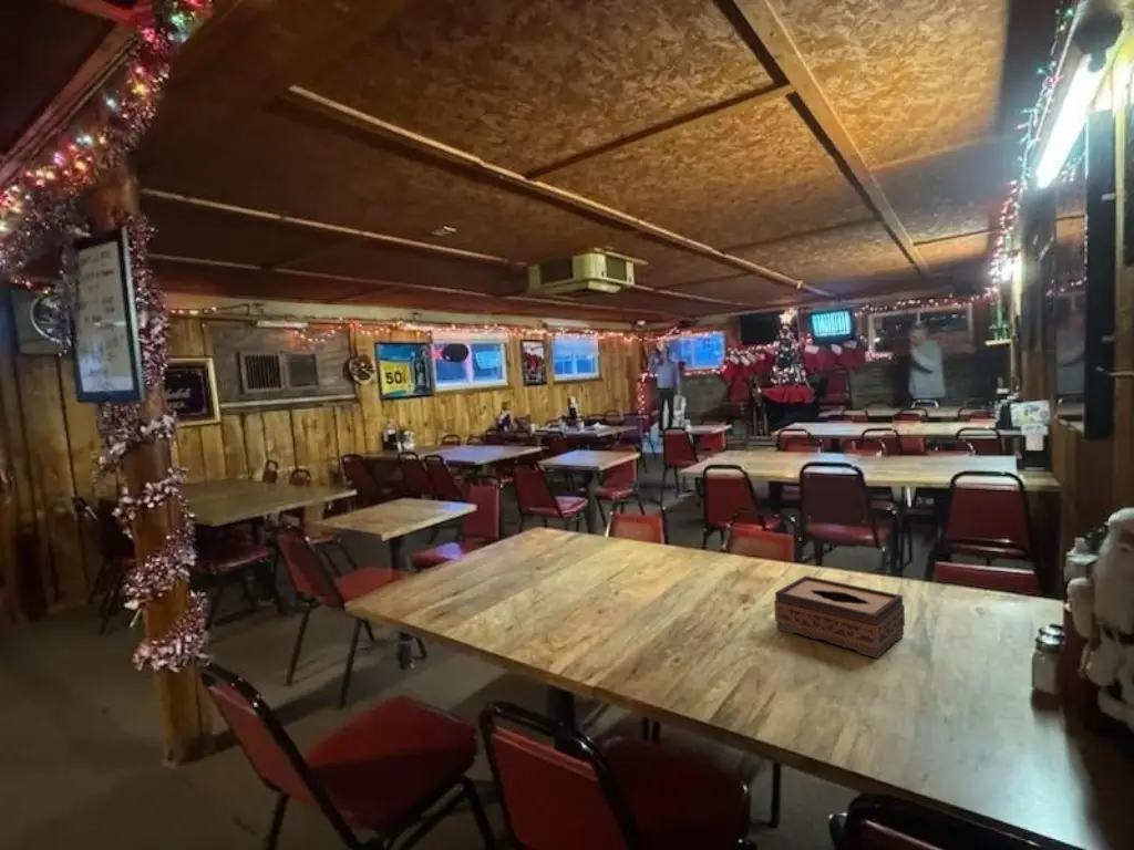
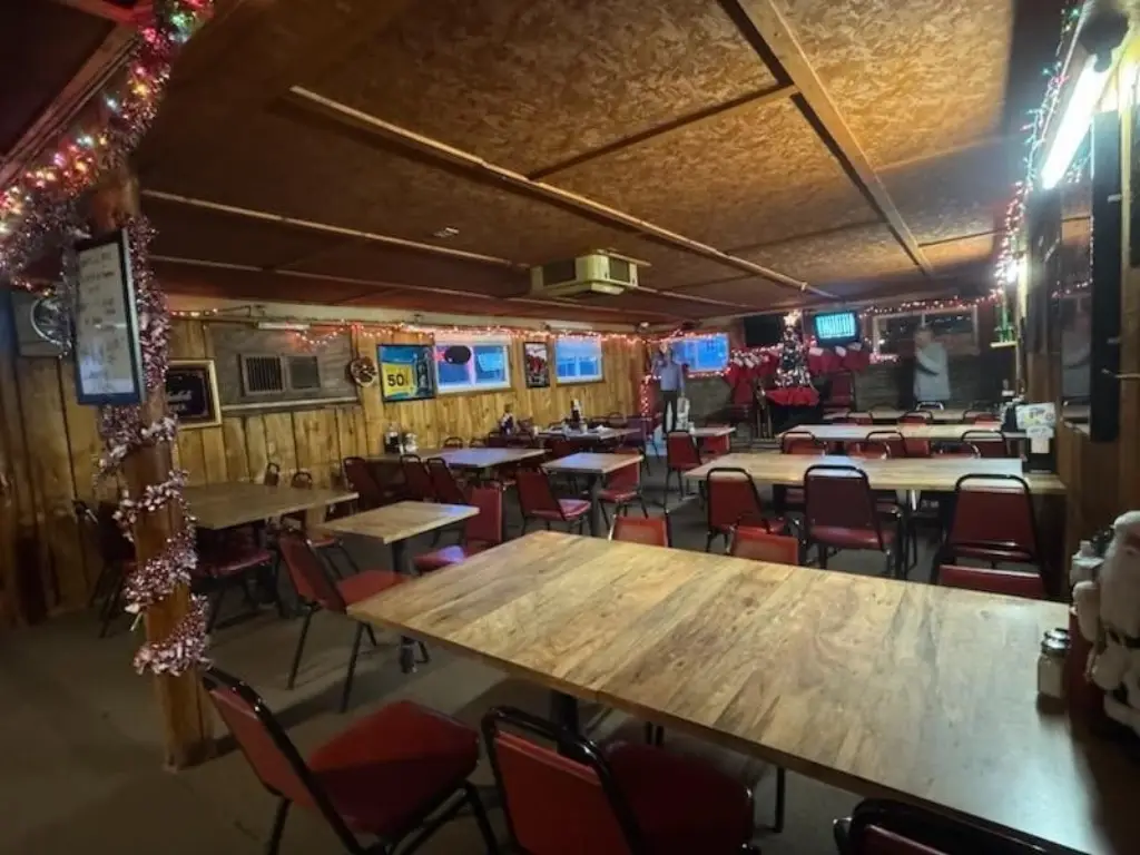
- tissue box (837, 613)
